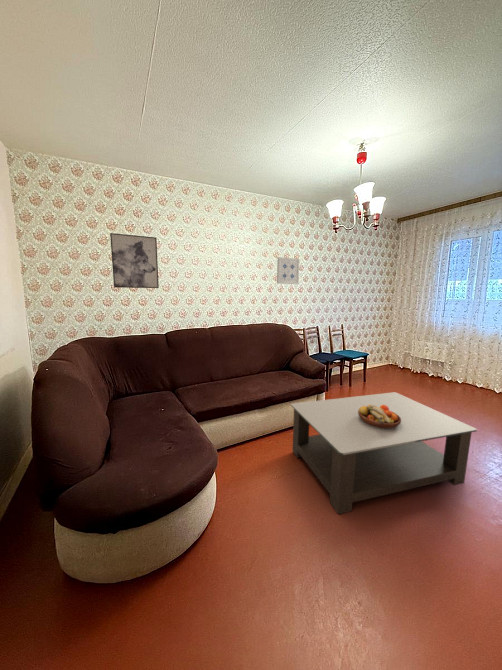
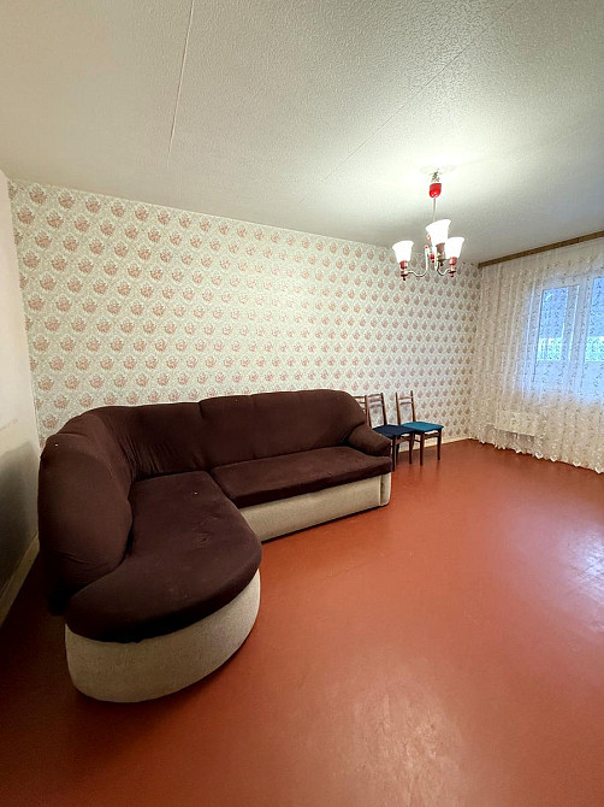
- fruit bowl (379, 413)
- coffee table (372, 441)
- wall art (135, 262)
- wall art (288, 271)
